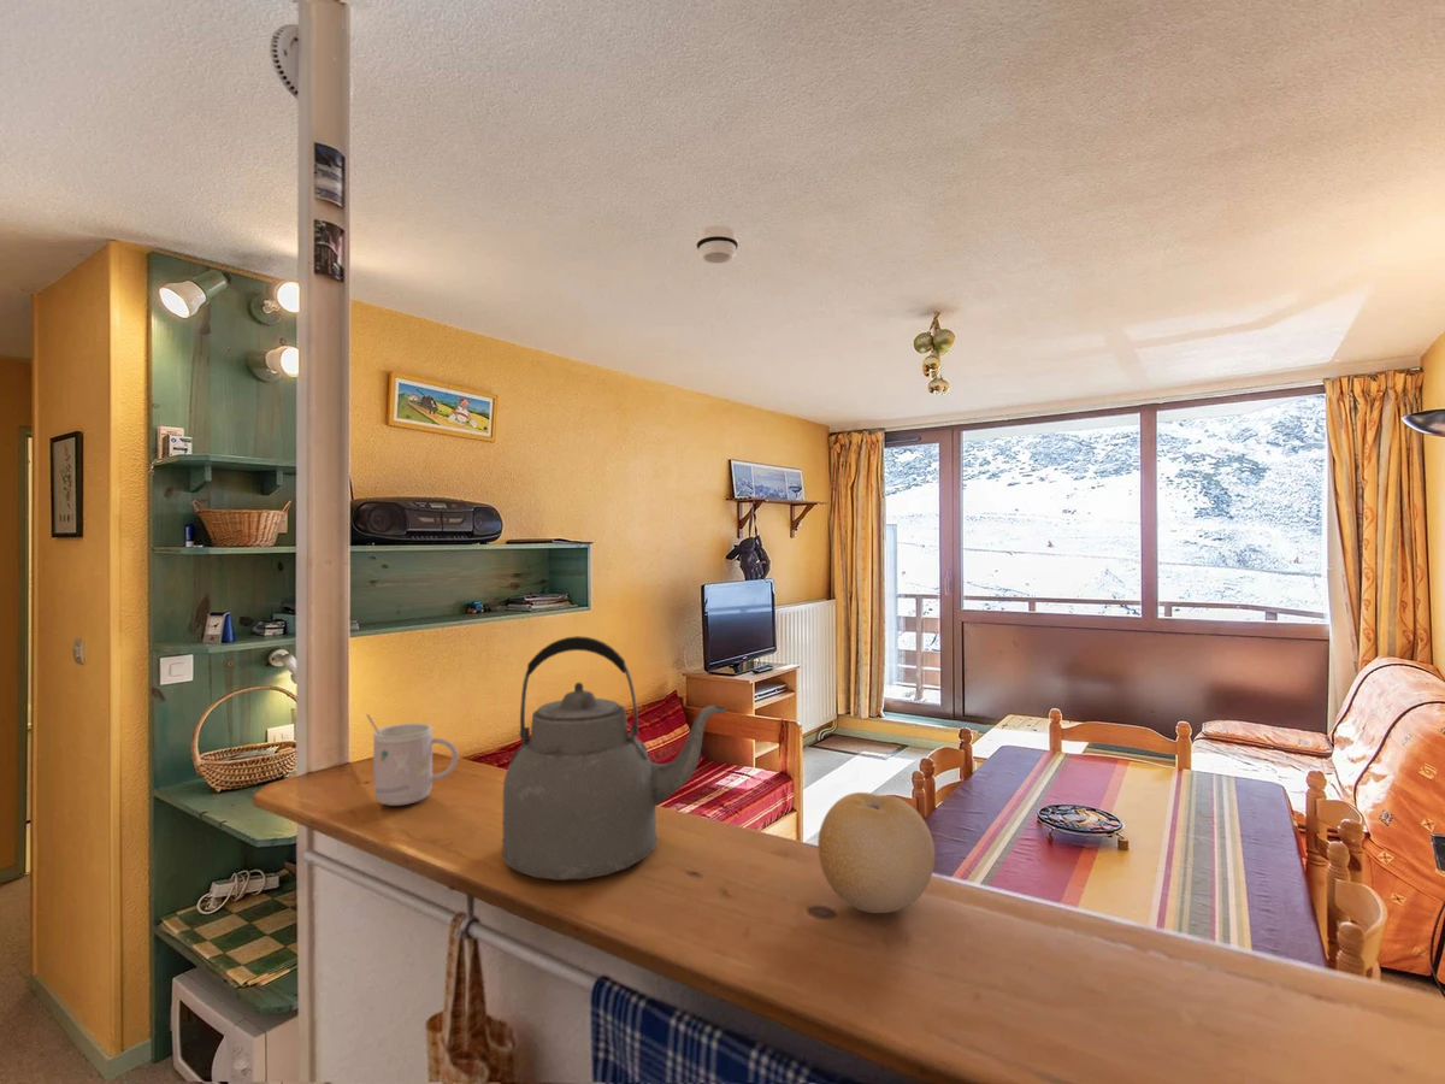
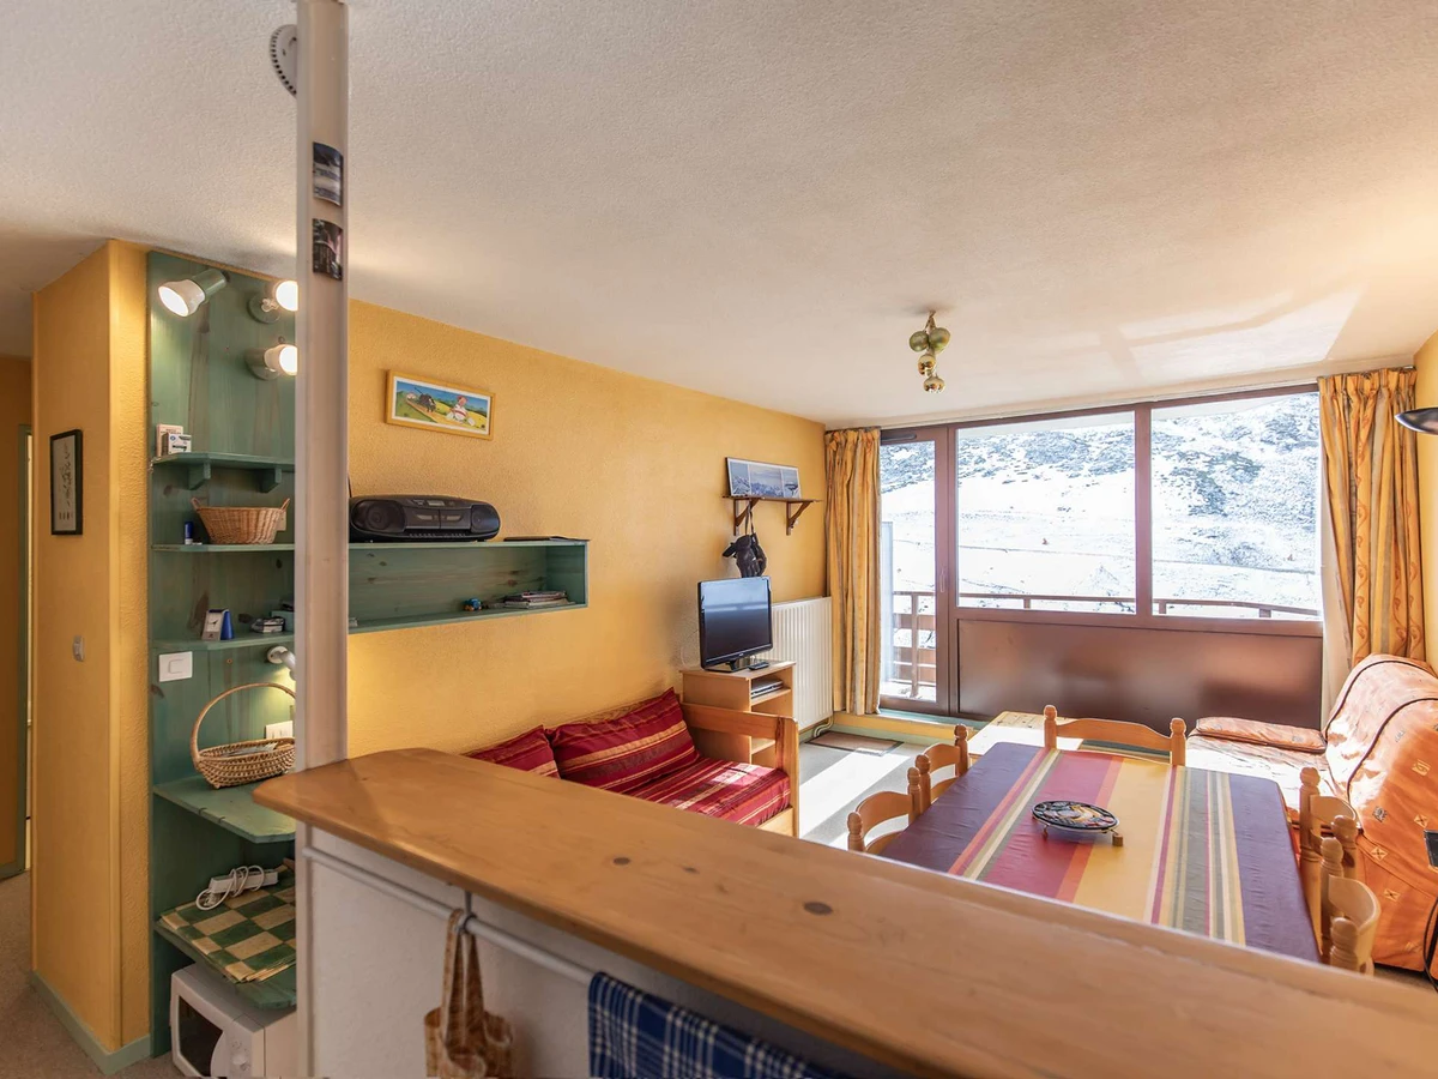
- kettle (615, 742)
- fruit (874, 852)
- mug (413, 754)
- smoke detector (716, 245)
